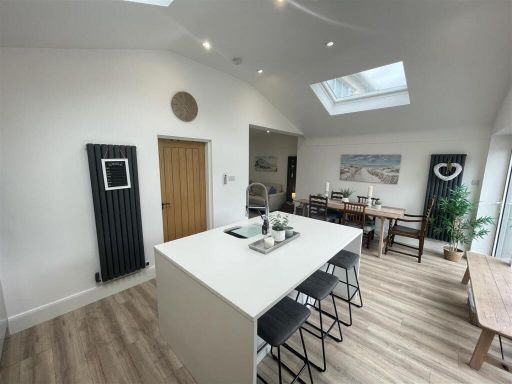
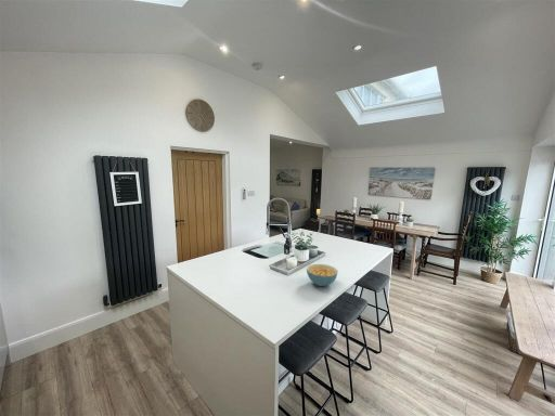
+ cereal bowl (321, 276)
